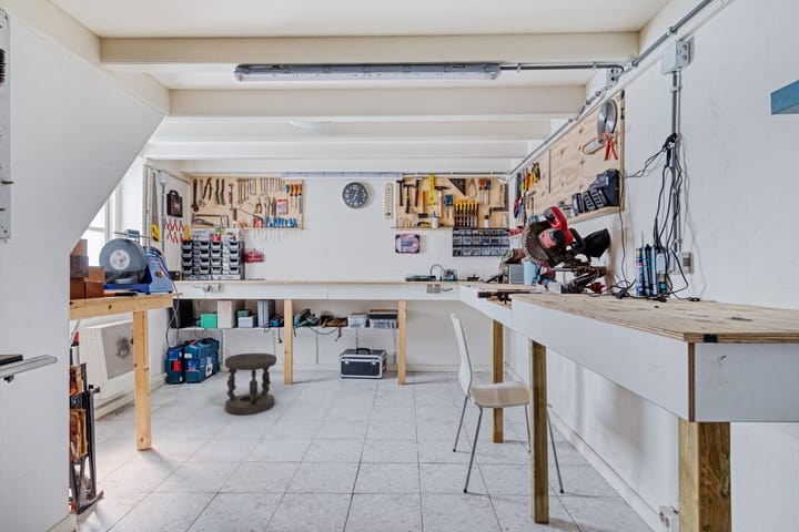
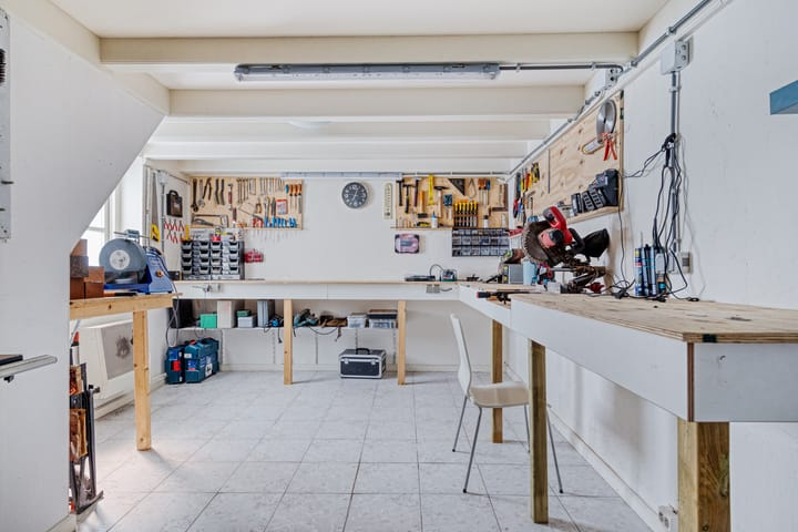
- stool (251, 381)
